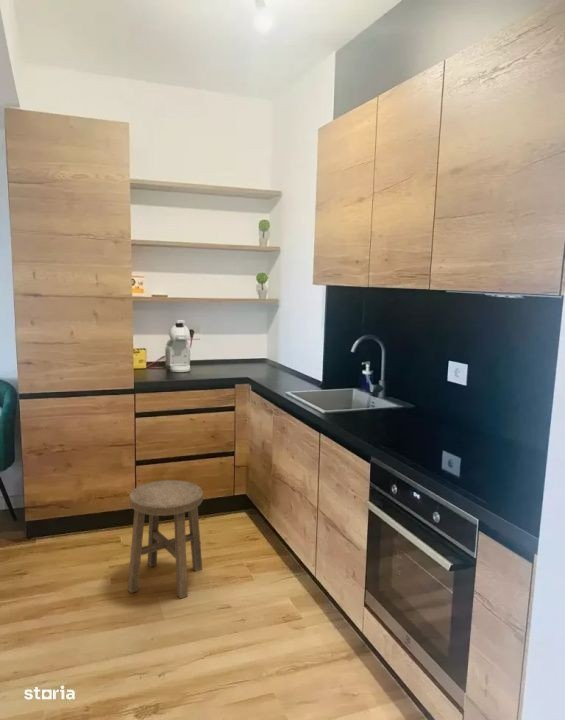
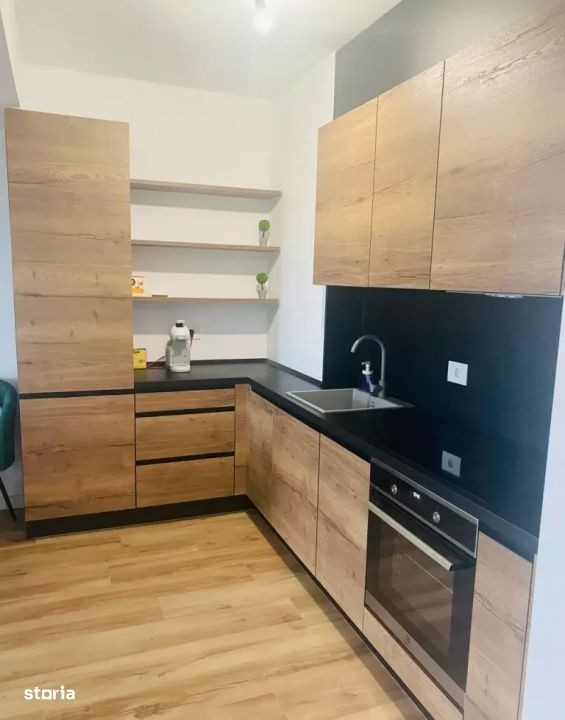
- stool (165, 537)
